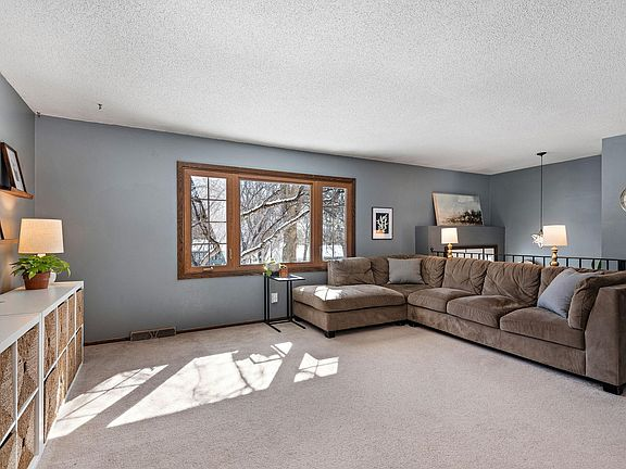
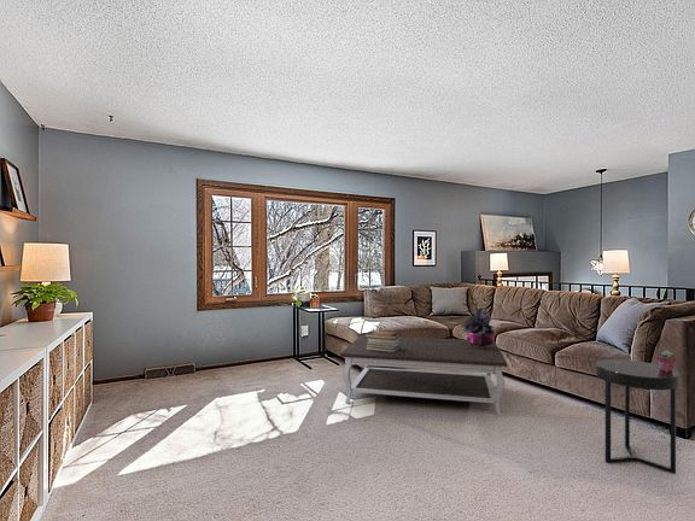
+ potted succulent (665, 359)
+ side table (629, 414)
+ potted plant (479, 327)
+ book stack (382, 340)
+ coffee table (422, 370)
